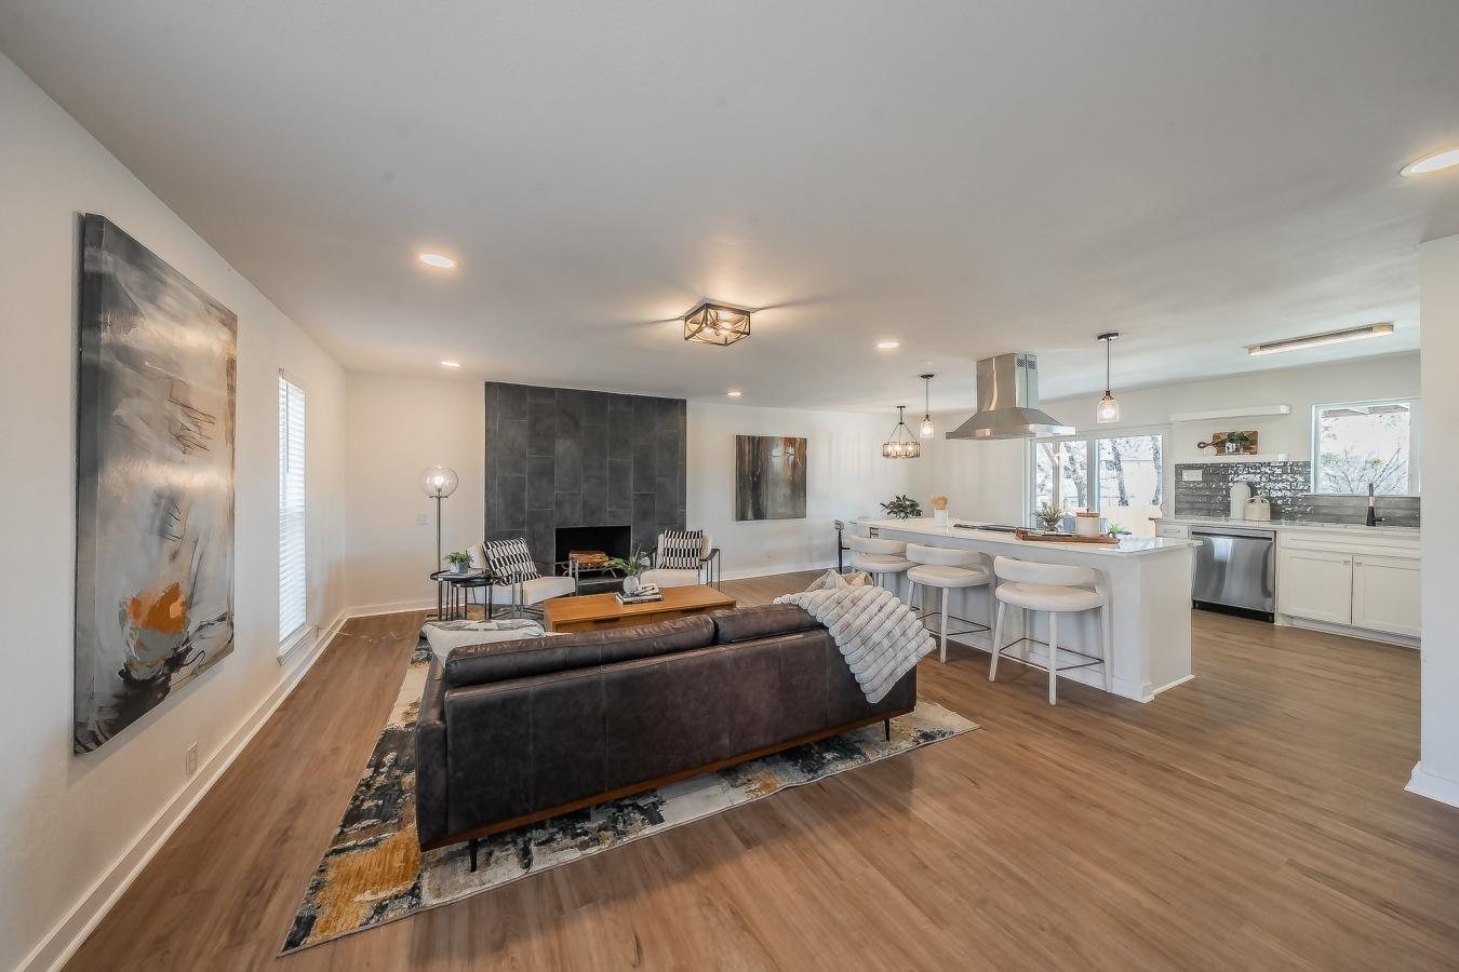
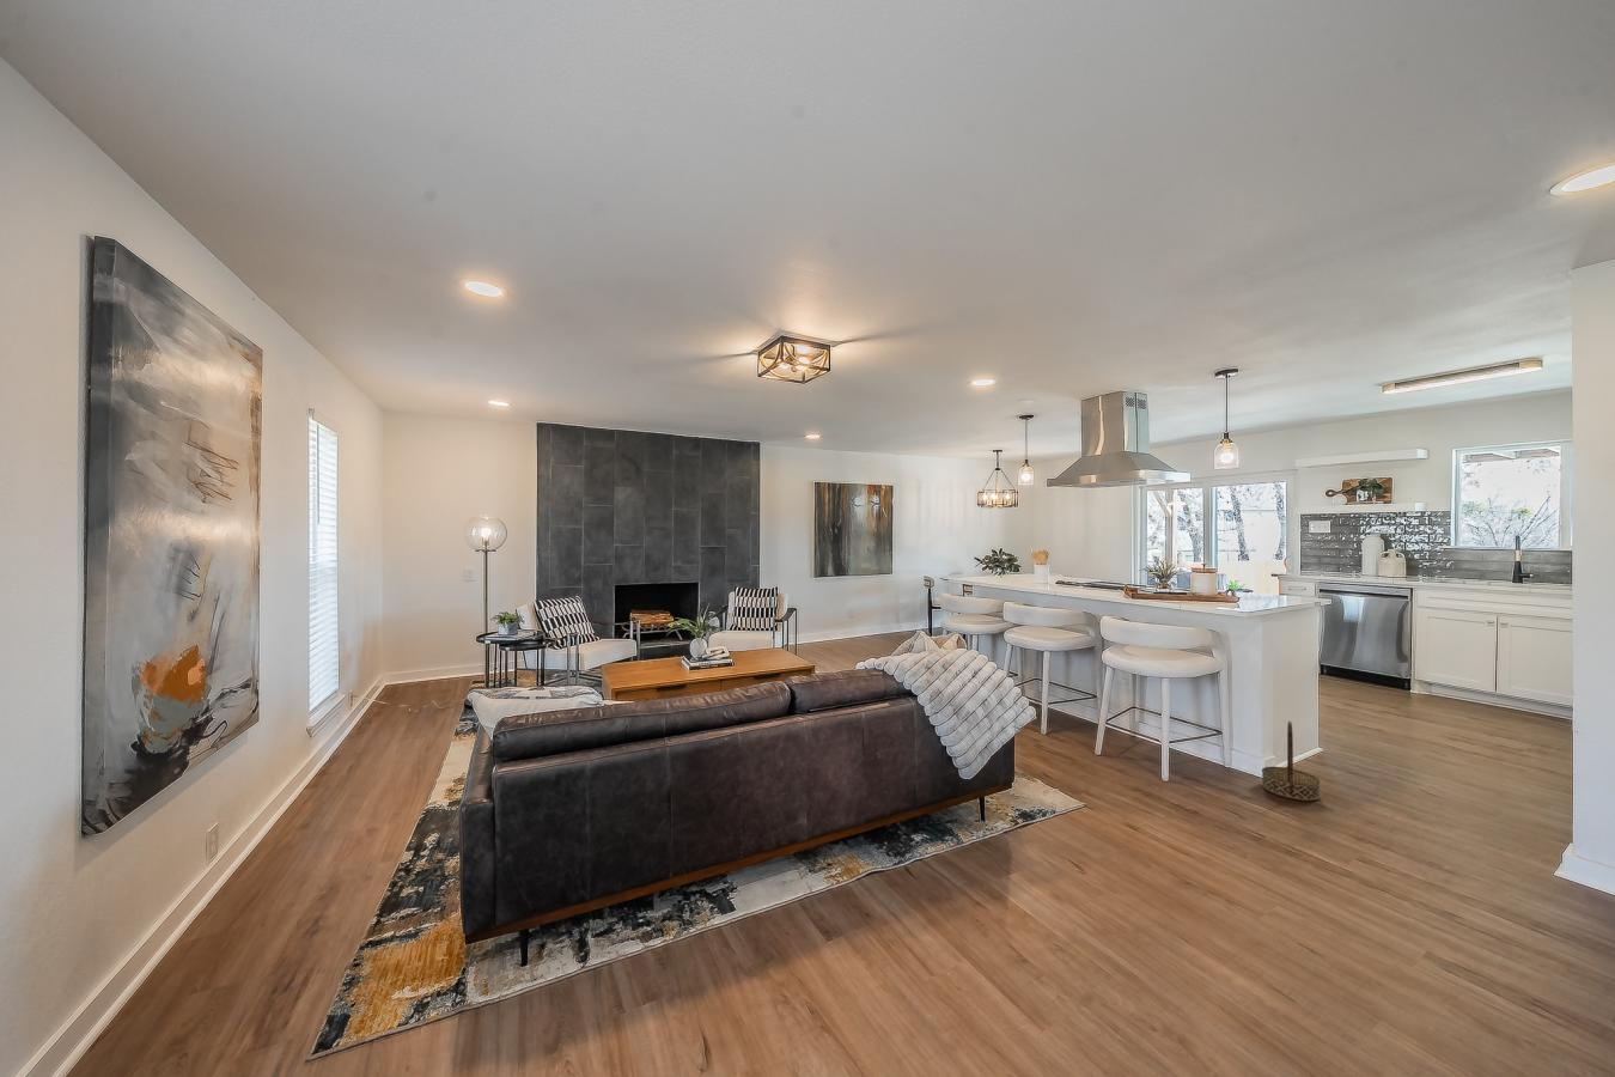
+ basket (1289, 756)
